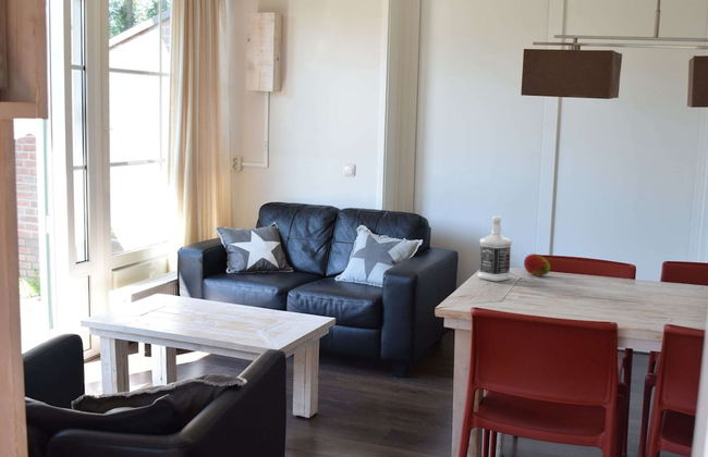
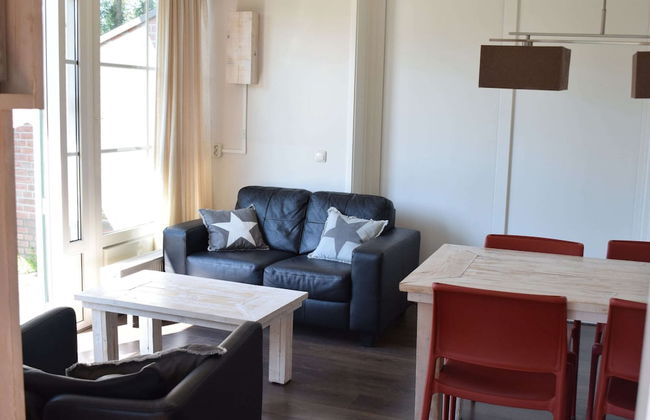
- bottle (495, 247)
- fruit (537, 264)
